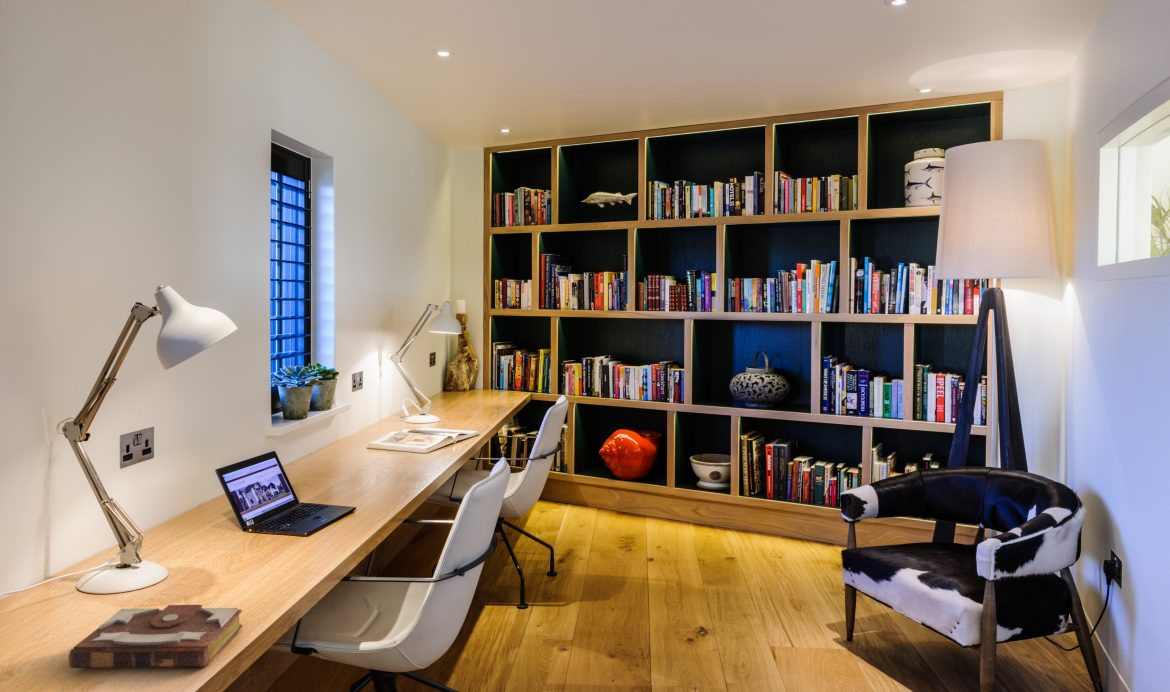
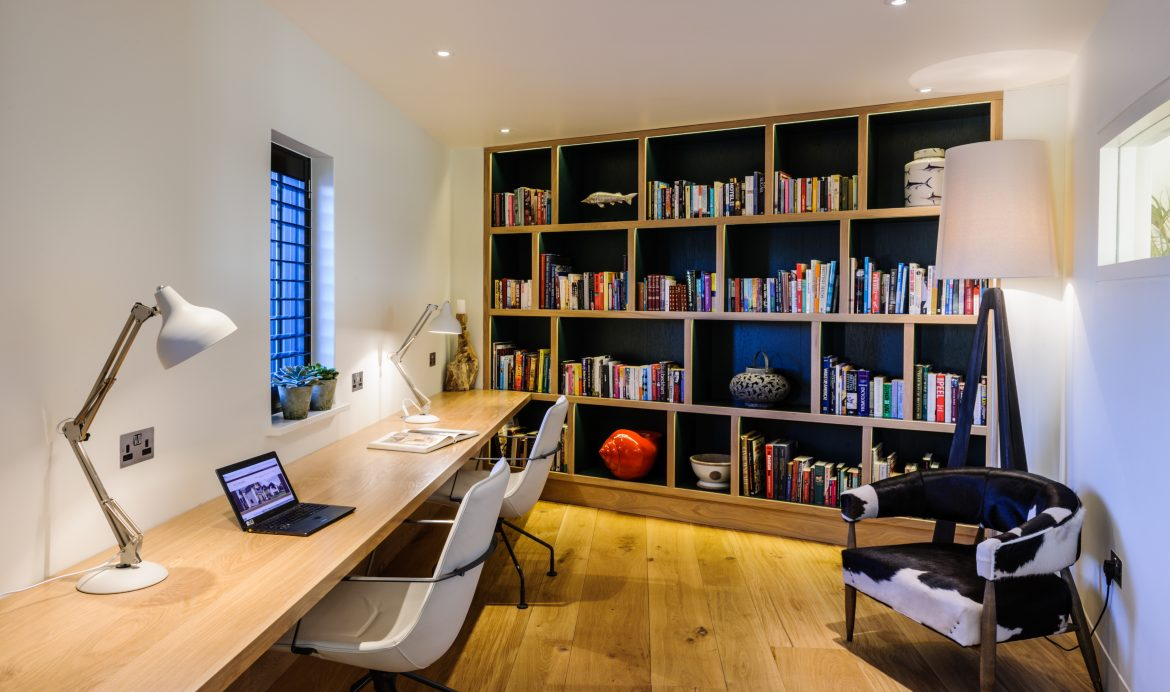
- book (162, 635)
